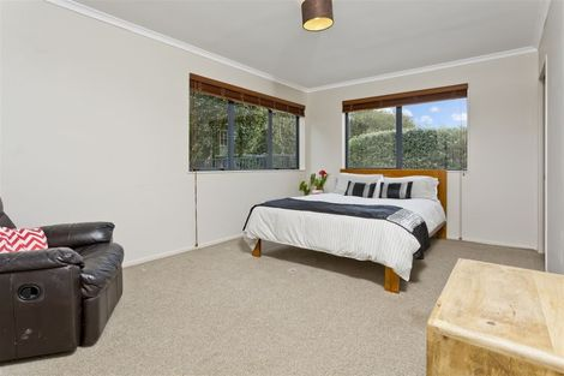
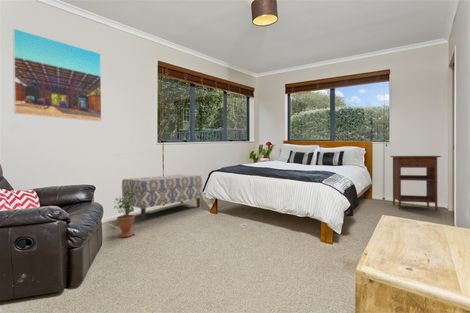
+ potted plant (126, 211)
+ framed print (62, 80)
+ nightstand (415, 180)
+ bench (164, 194)
